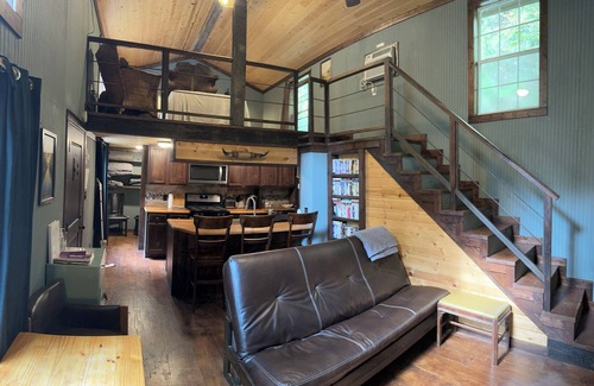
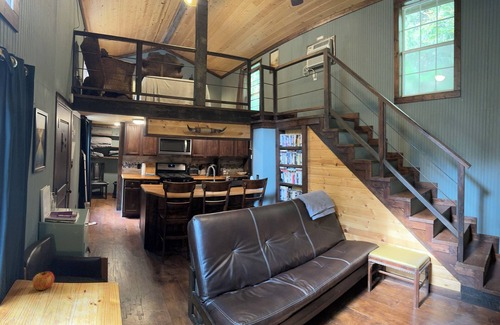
+ apple (43, 279)
